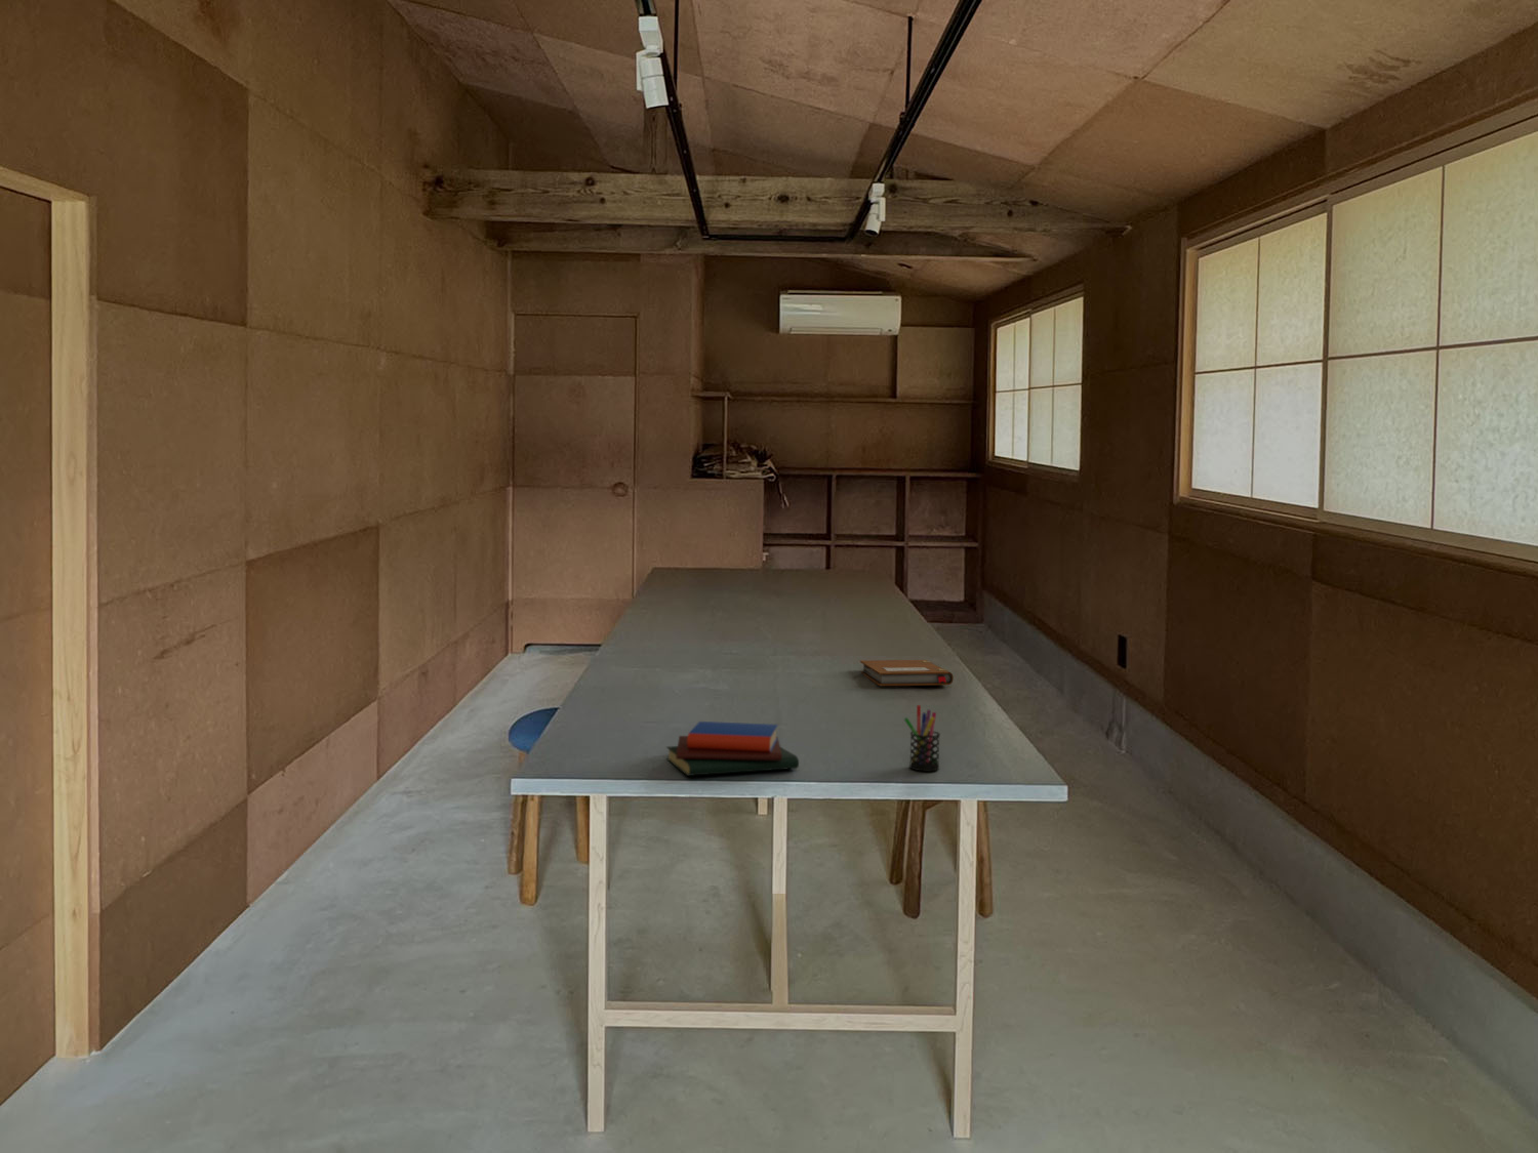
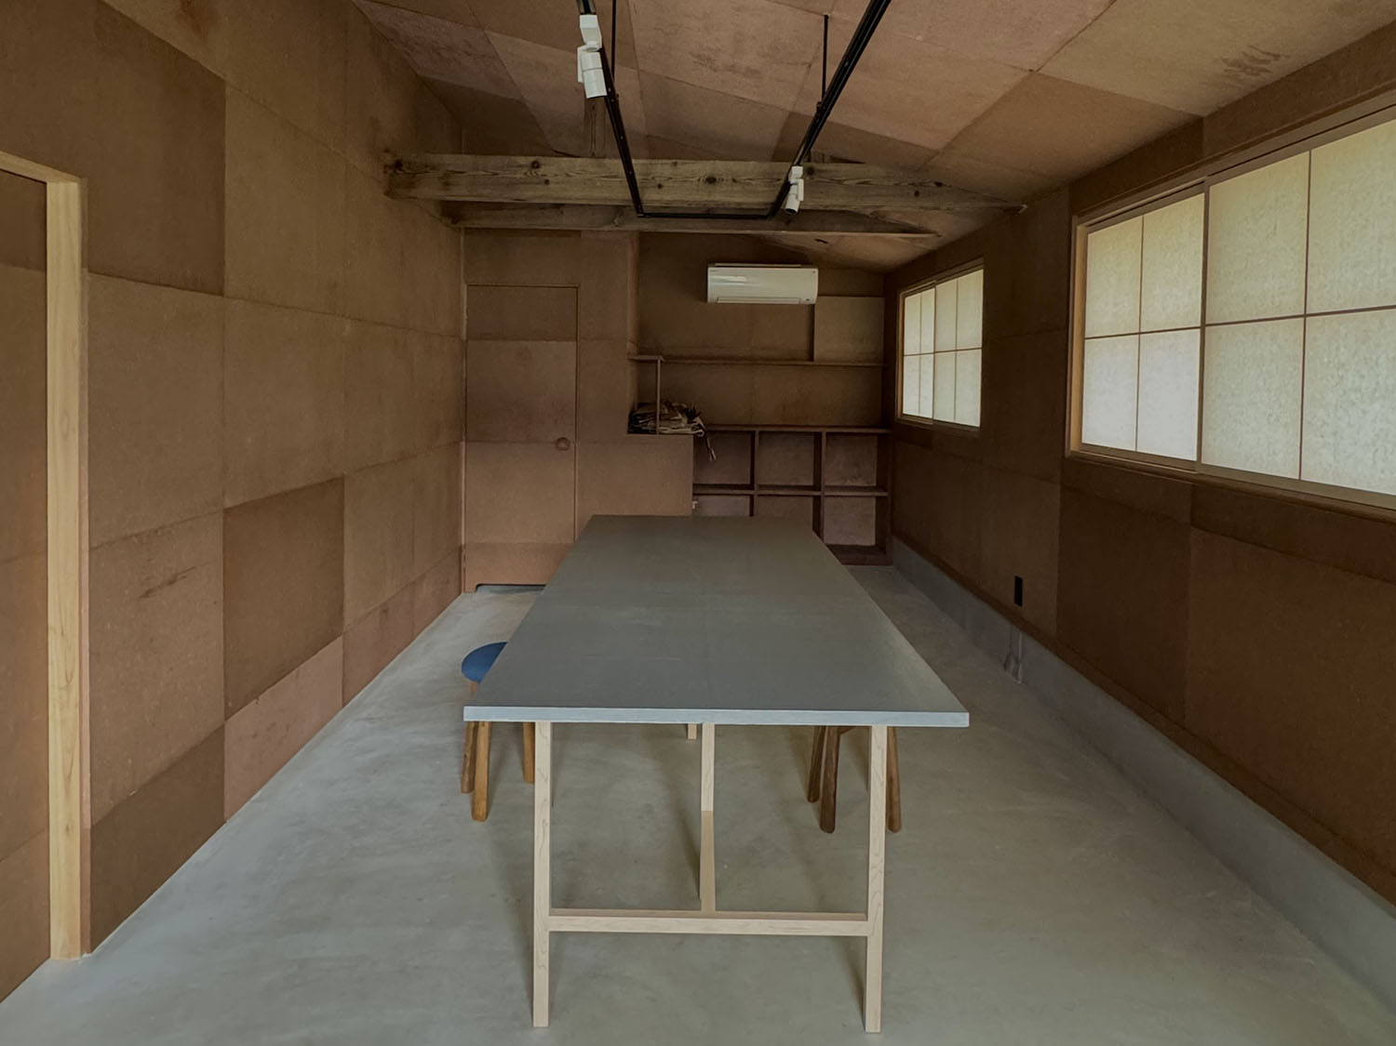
- pen holder (920, 736)
- book (728, 746)
- notebook (906, 672)
